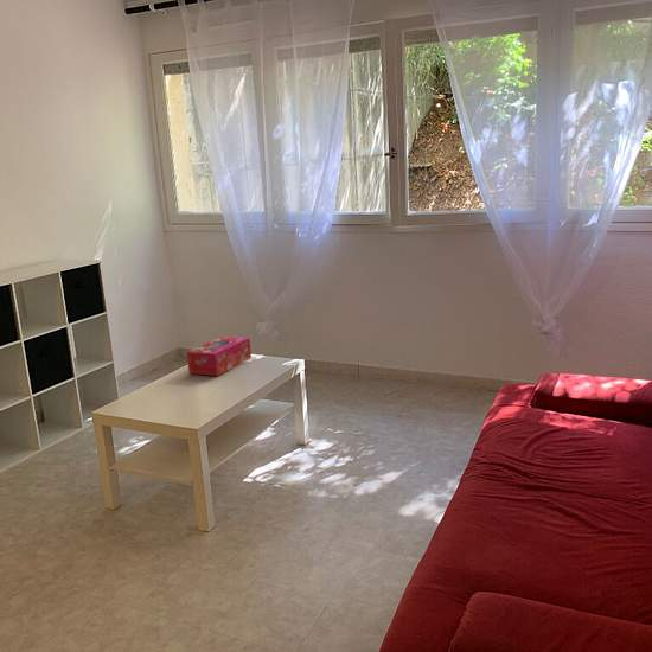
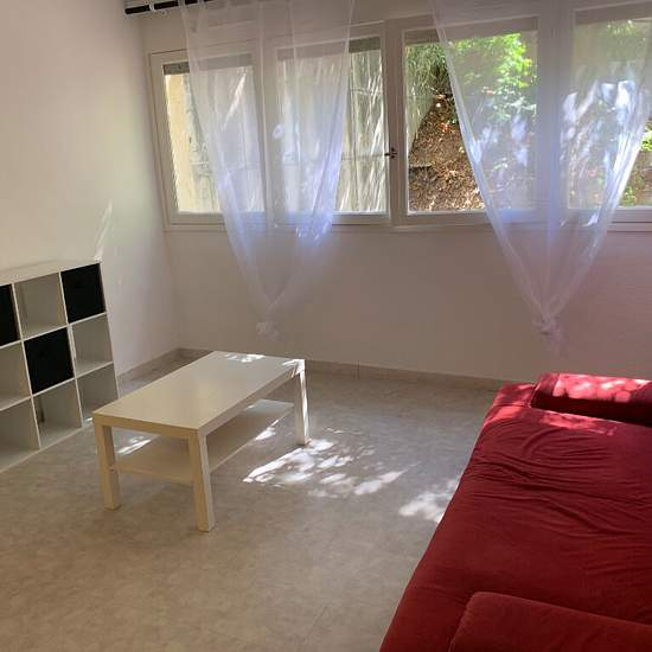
- tissue box (219, 354)
